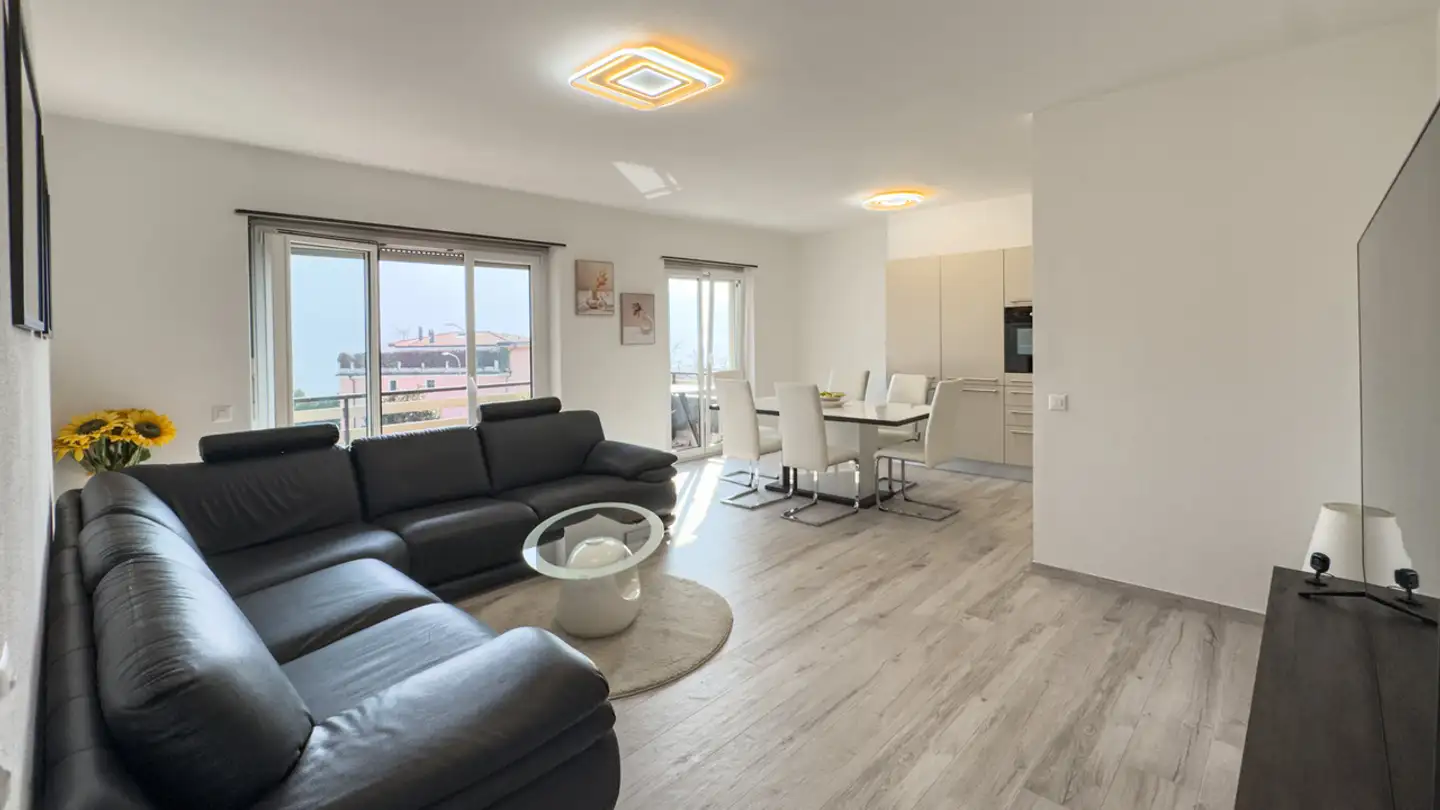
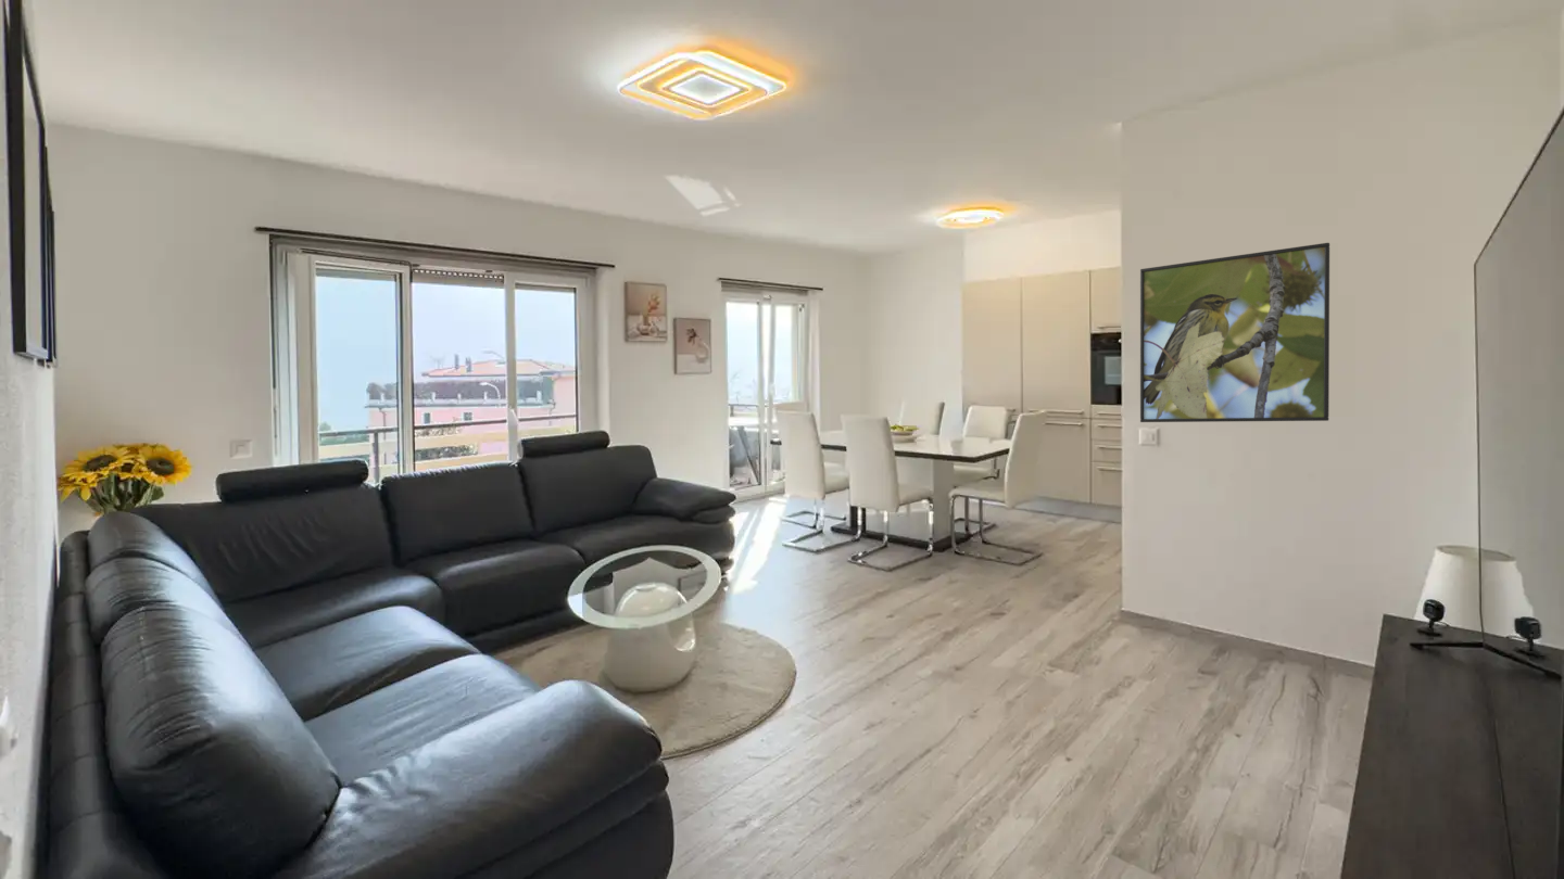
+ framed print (1227, 339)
